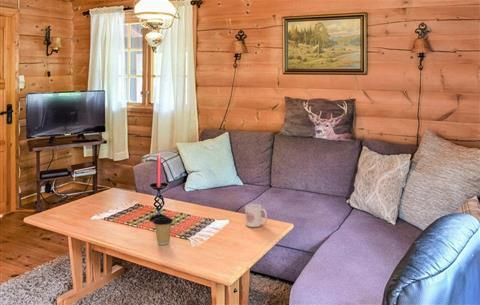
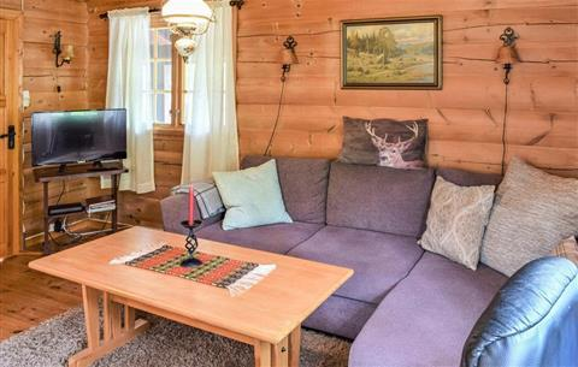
- coffee cup (163, 230)
- mug (256, 215)
